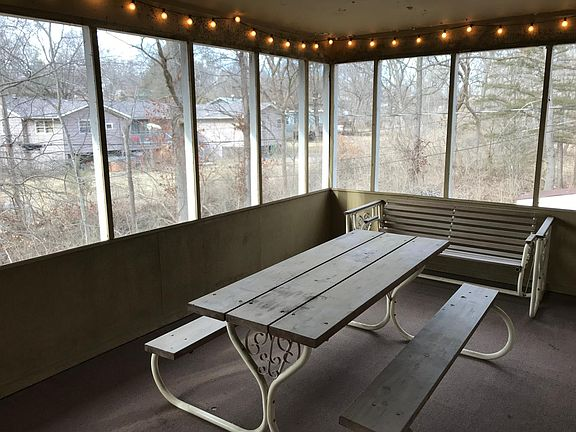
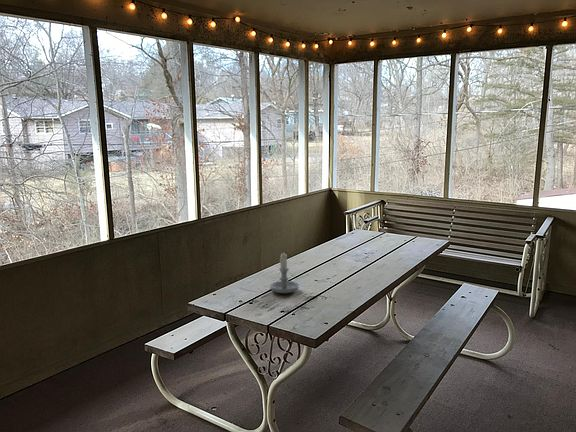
+ candle (284, 271)
